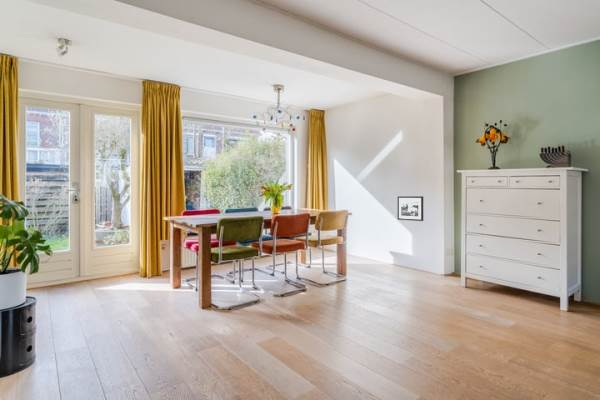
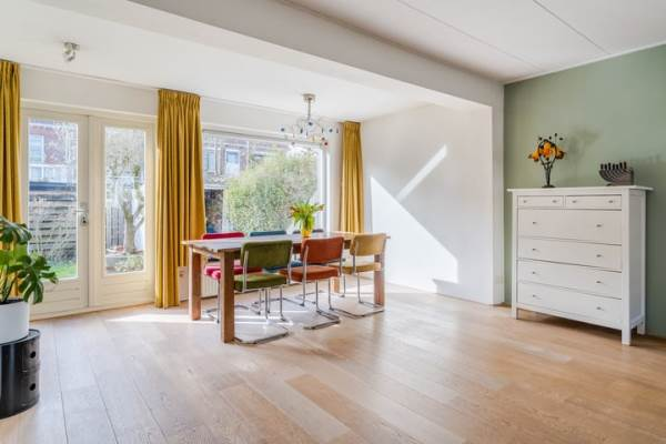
- picture frame (410, 208)
